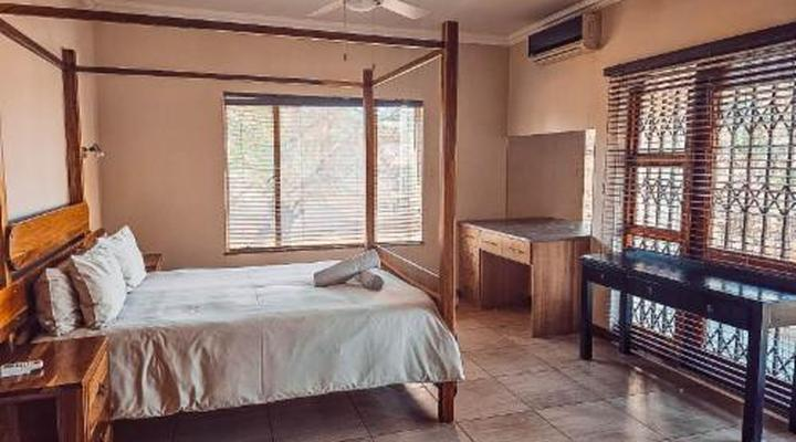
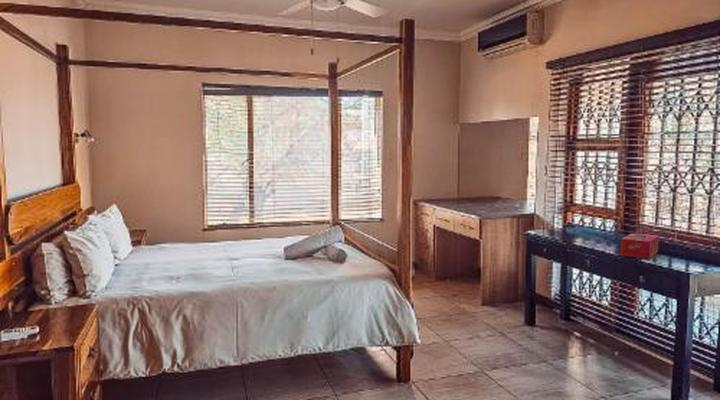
+ tissue box (639, 245)
